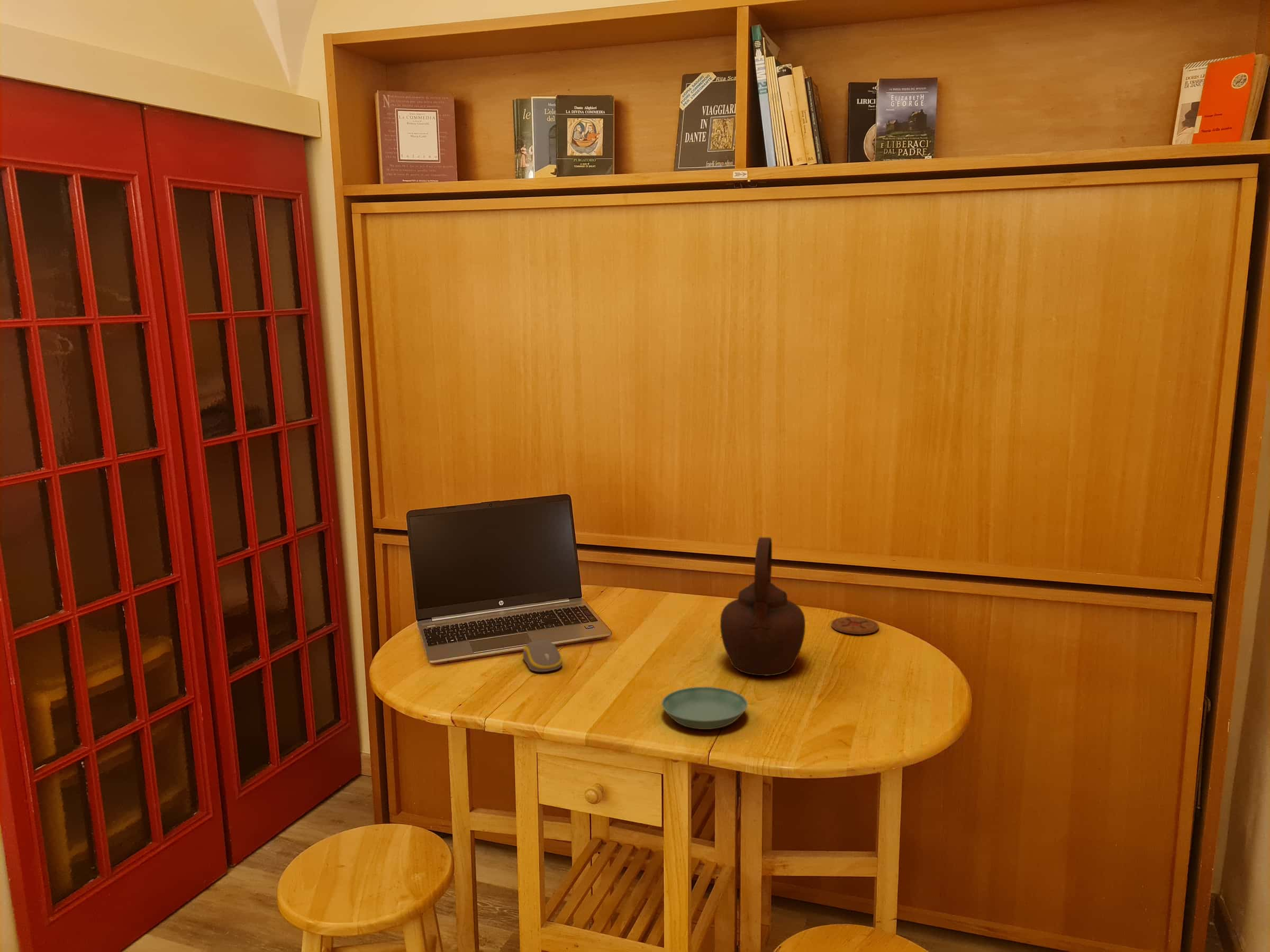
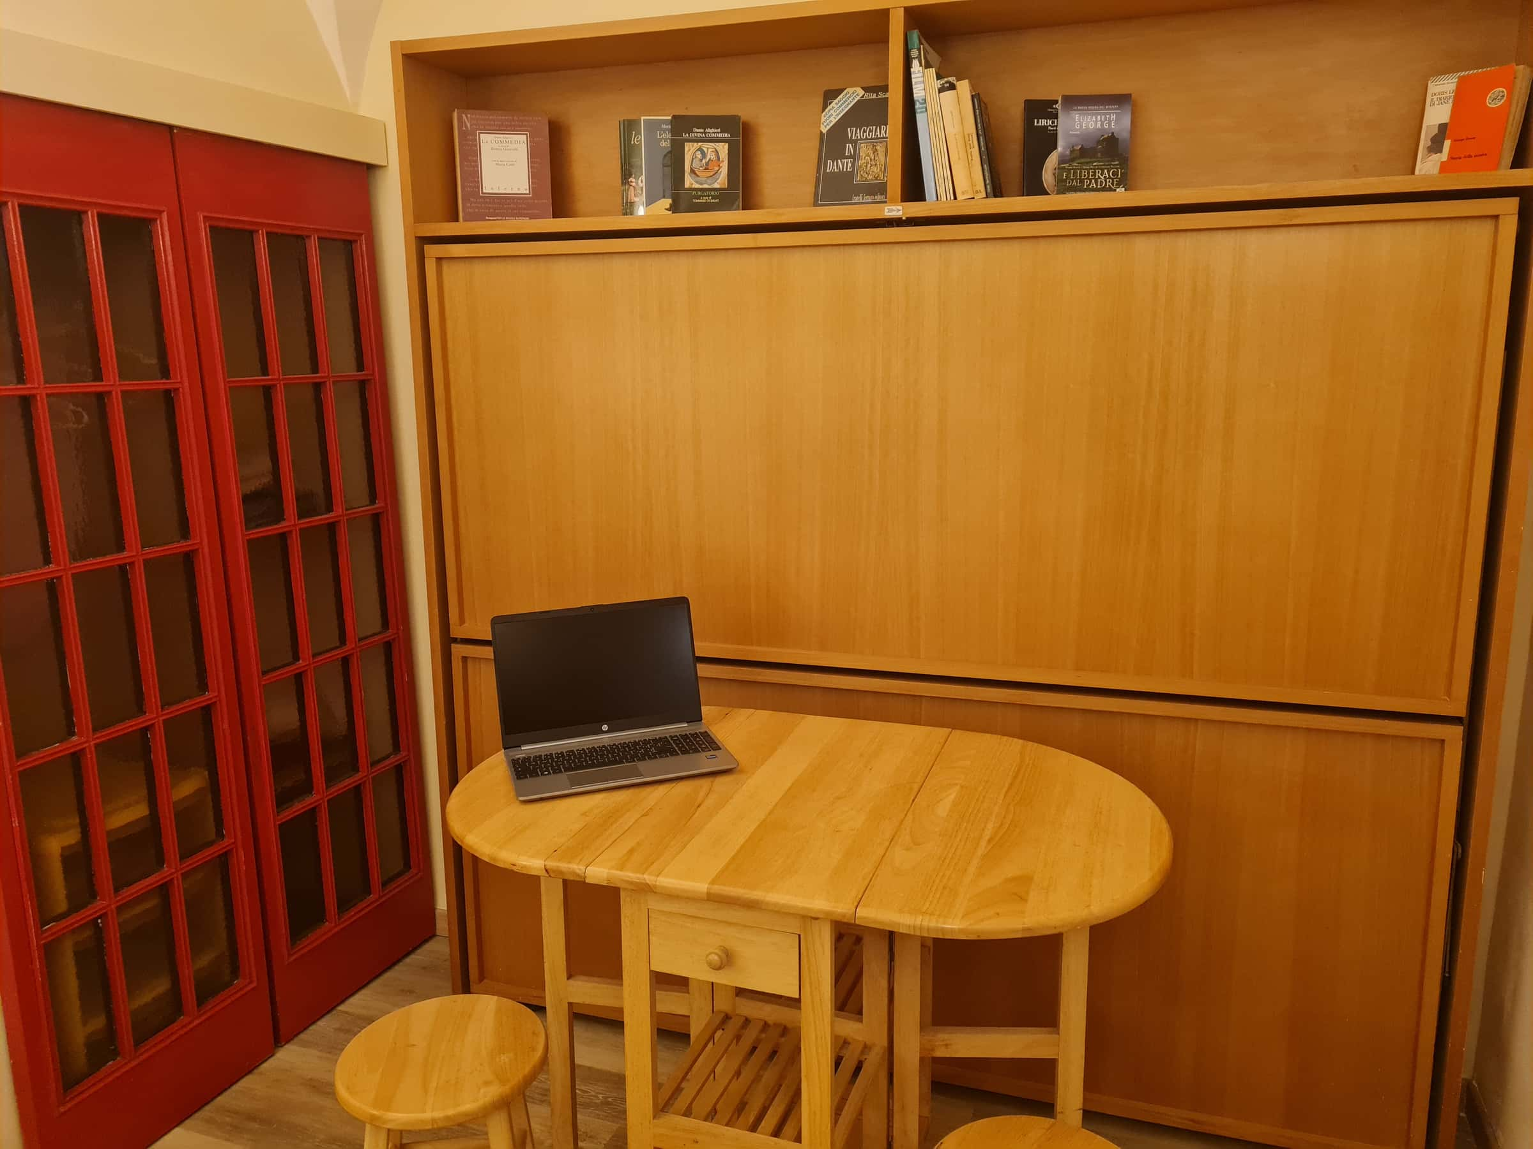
- coaster (855, 625)
- computer mouse (541, 653)
- teapot (763, 600)
- saucer (704, 710)
